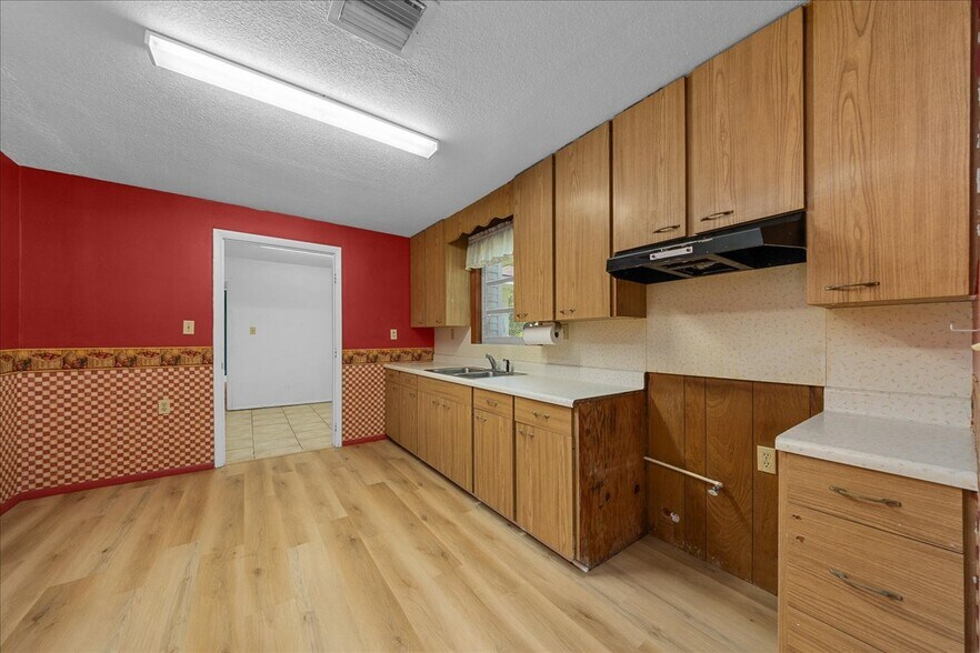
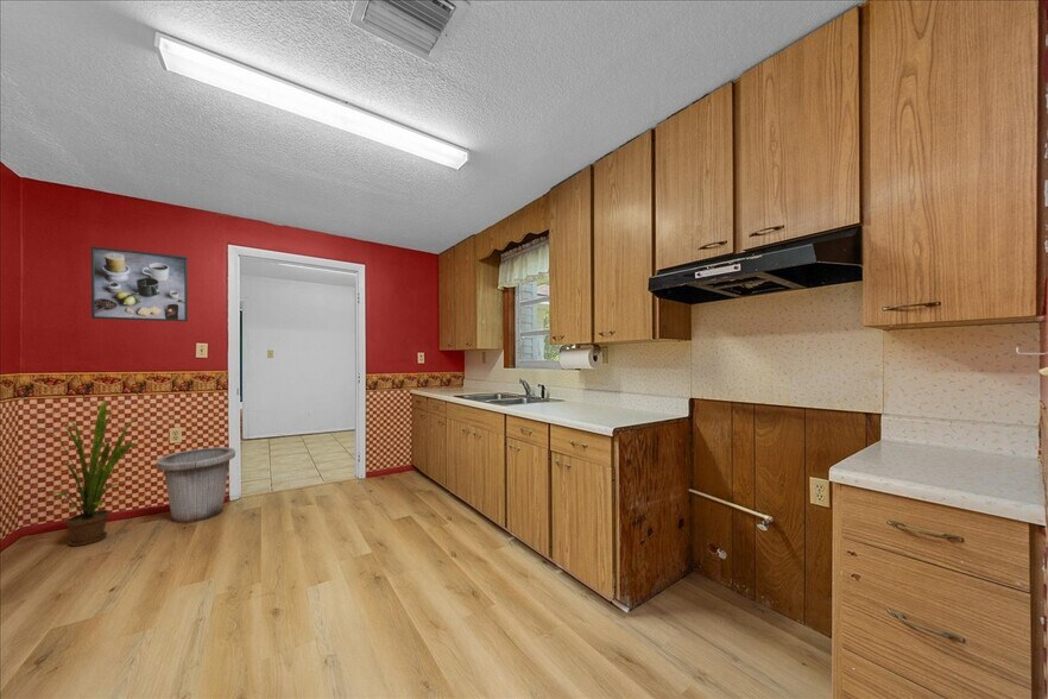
+ house plant (87, 471)
+ trash can (197, 484)
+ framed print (141, 285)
